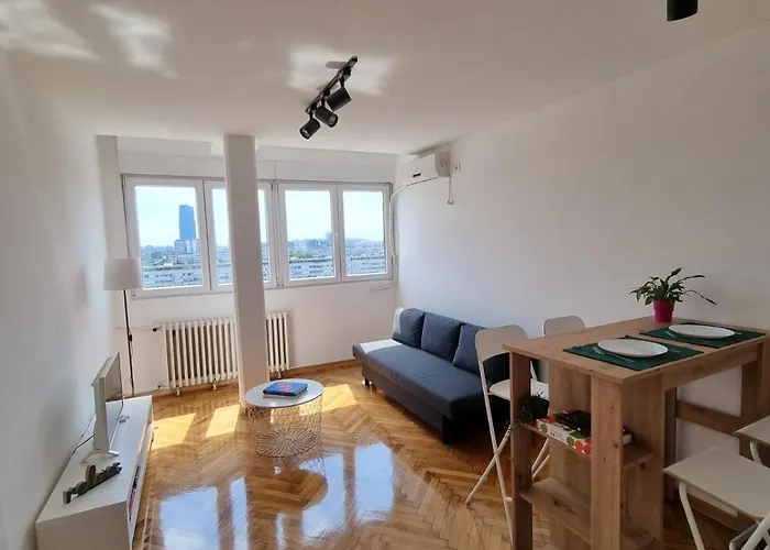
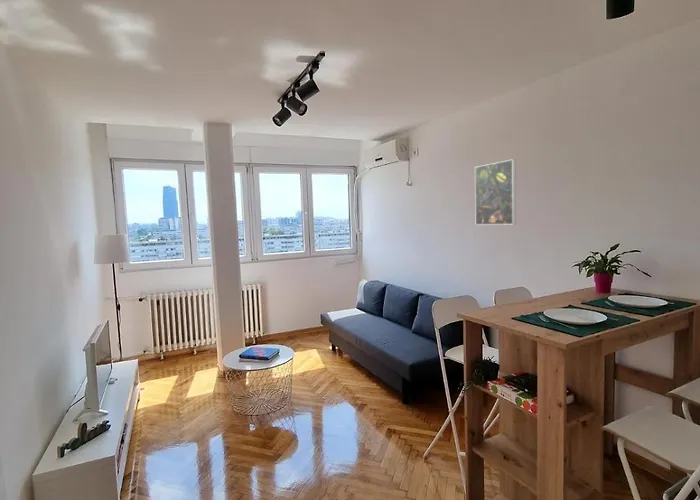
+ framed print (494, 194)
